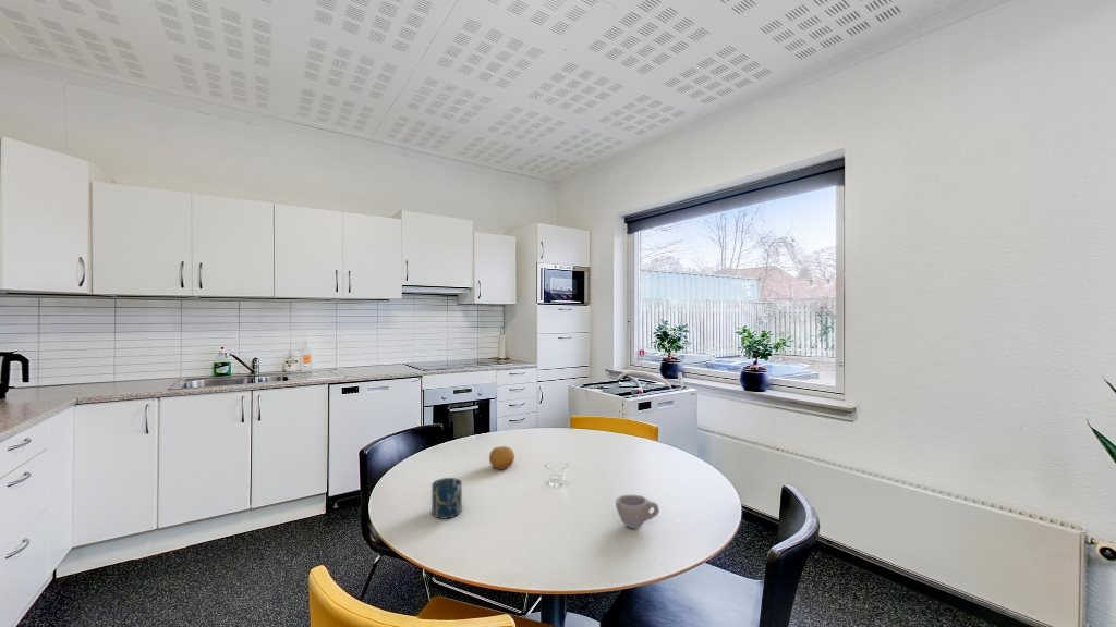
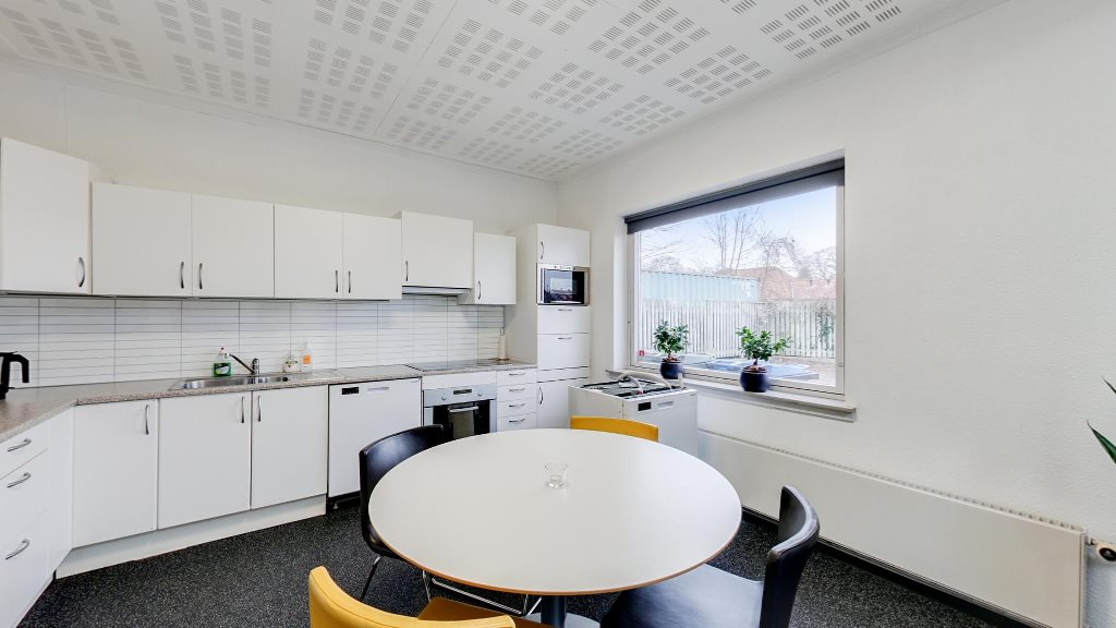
- cup (447, 499)
- cup (636, 512)
- fruit (501, 457)
